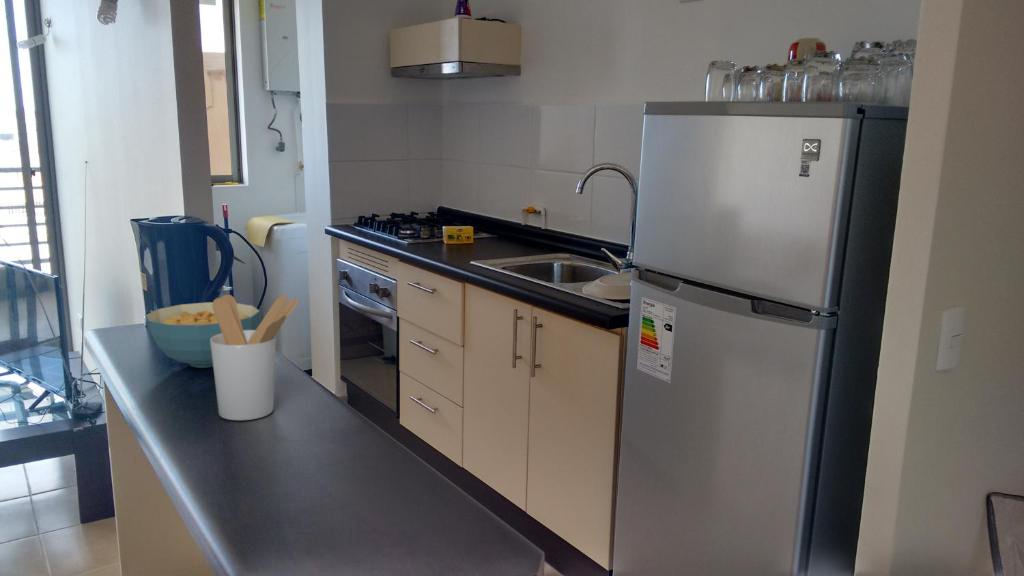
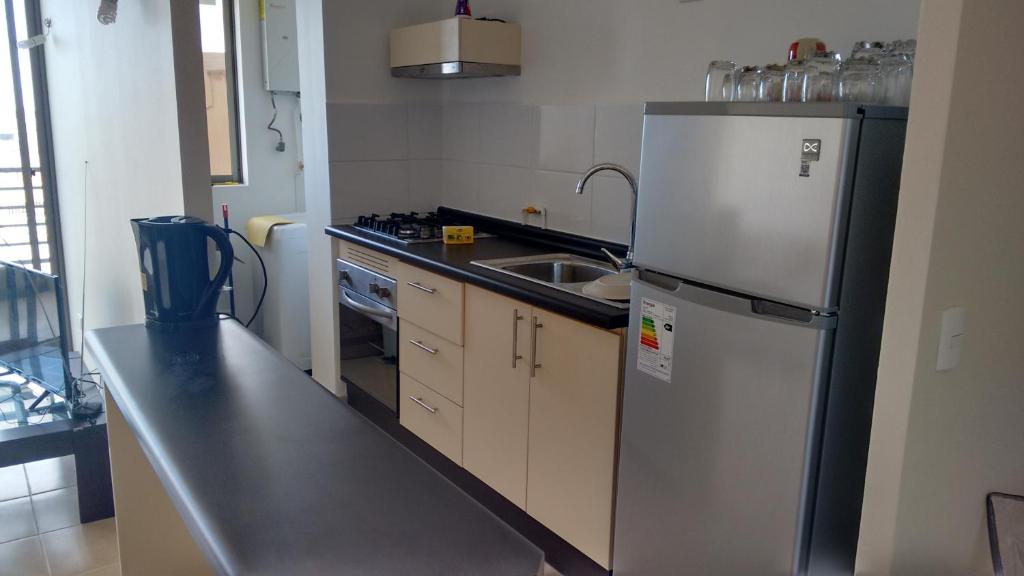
- cereal bowl (205, 338)
- utensil holder (258, 353)
